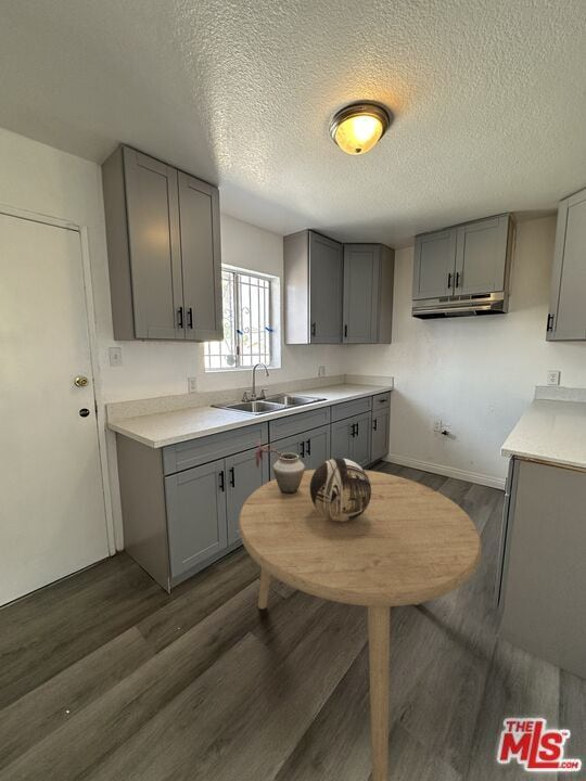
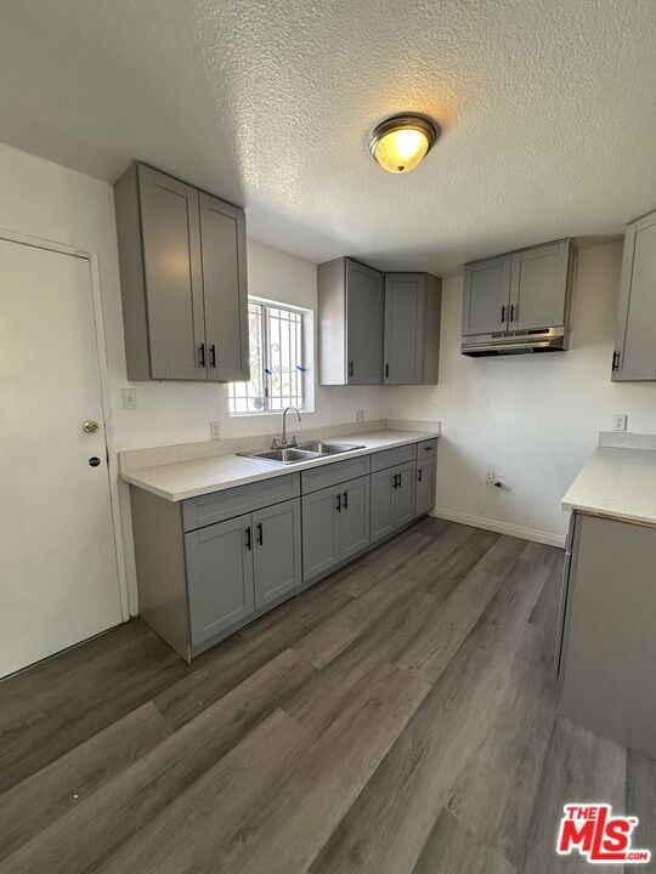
- decorative bowl (340, 488)
- vase (280, 465)
- dining table (351, 580)
